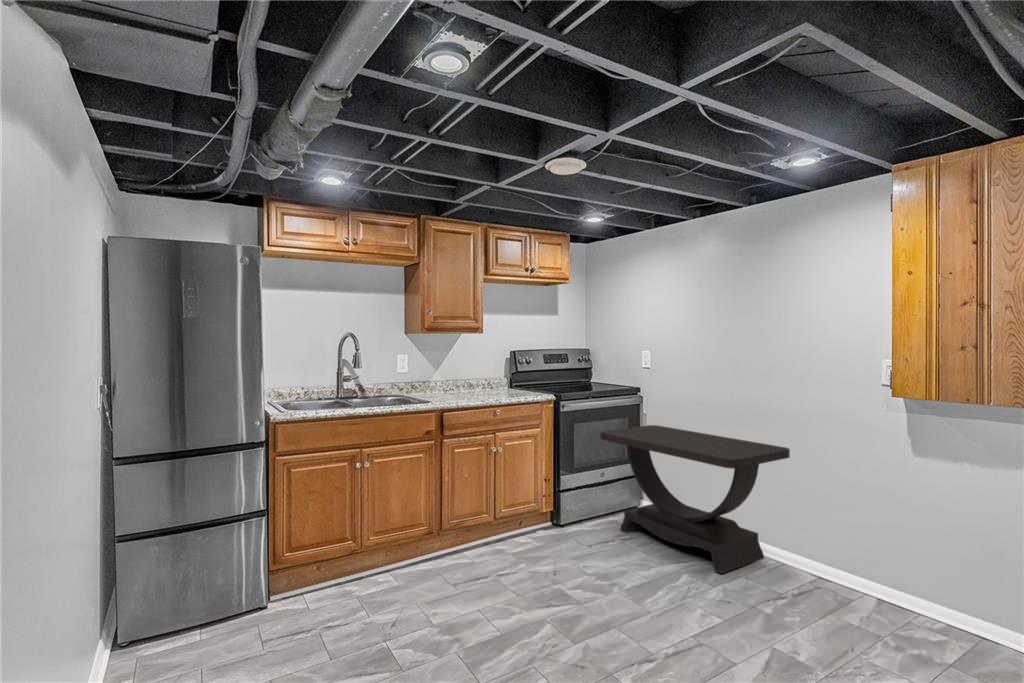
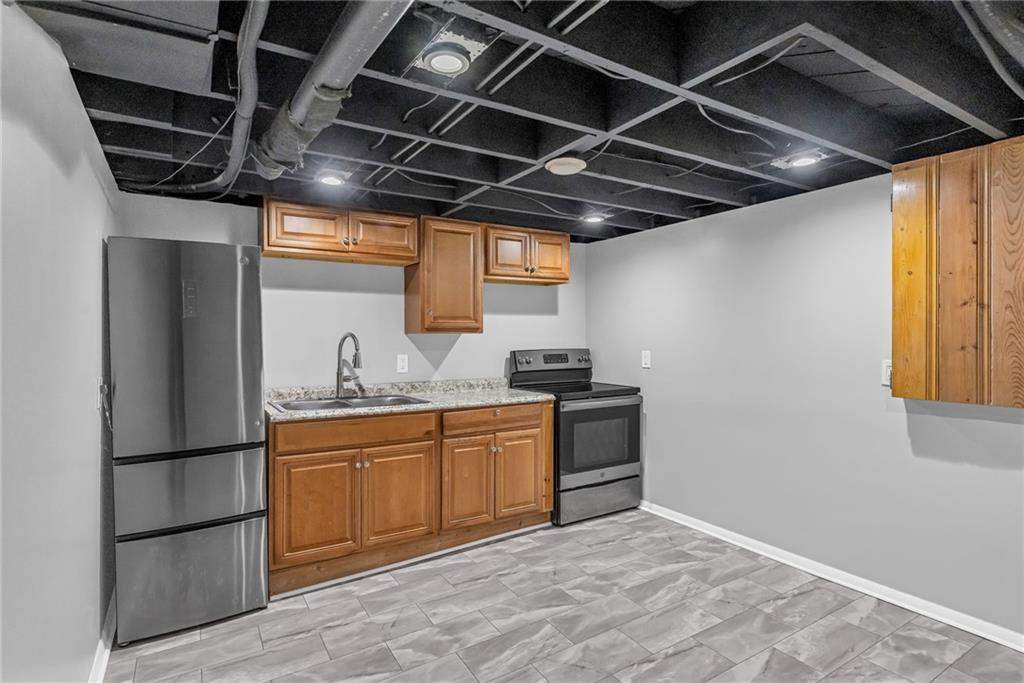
- console table (678, 500)
